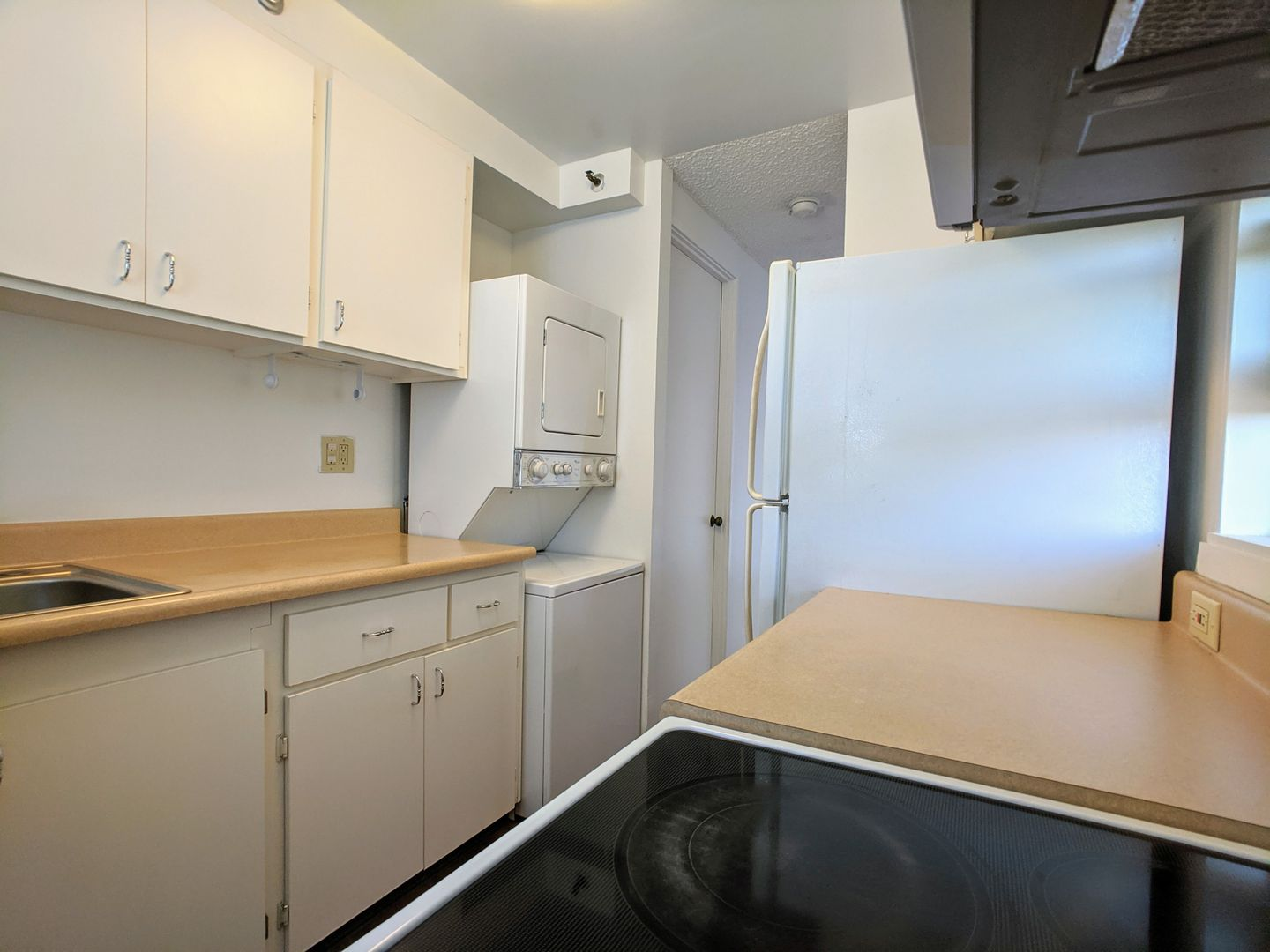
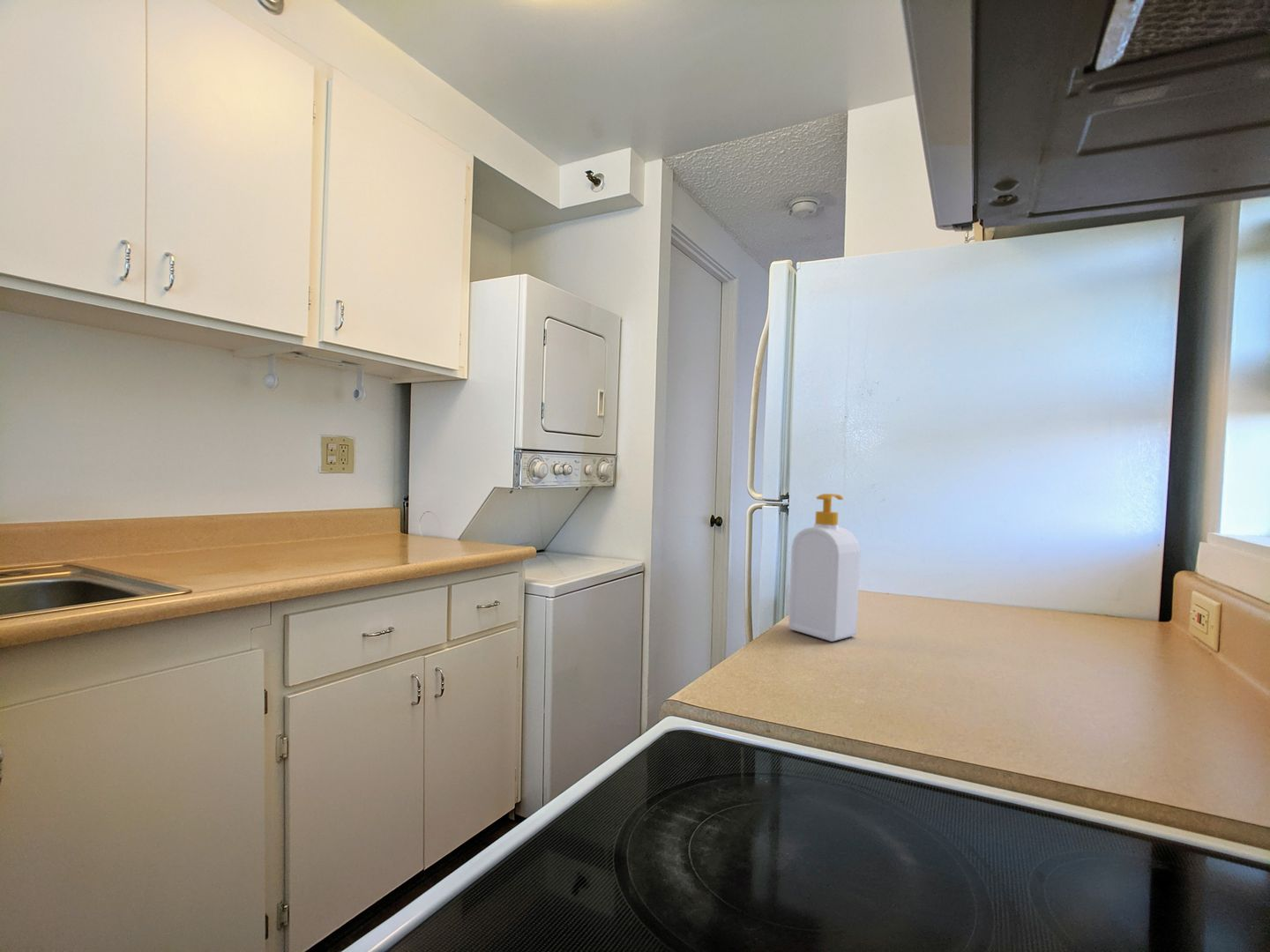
+ soap bottle (826, 563)
